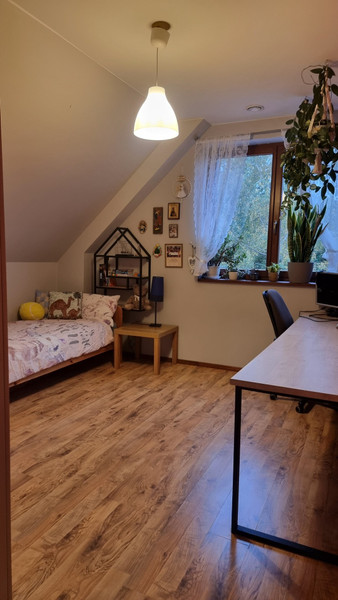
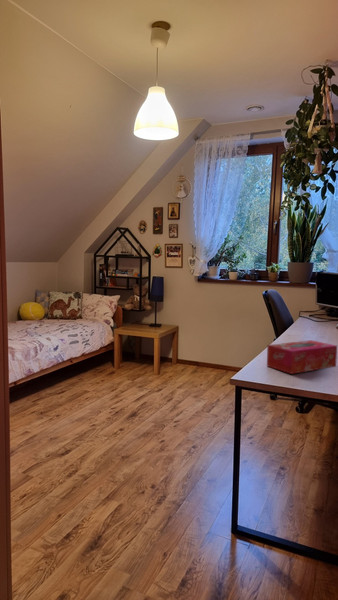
+ tissue box (301, 355)
